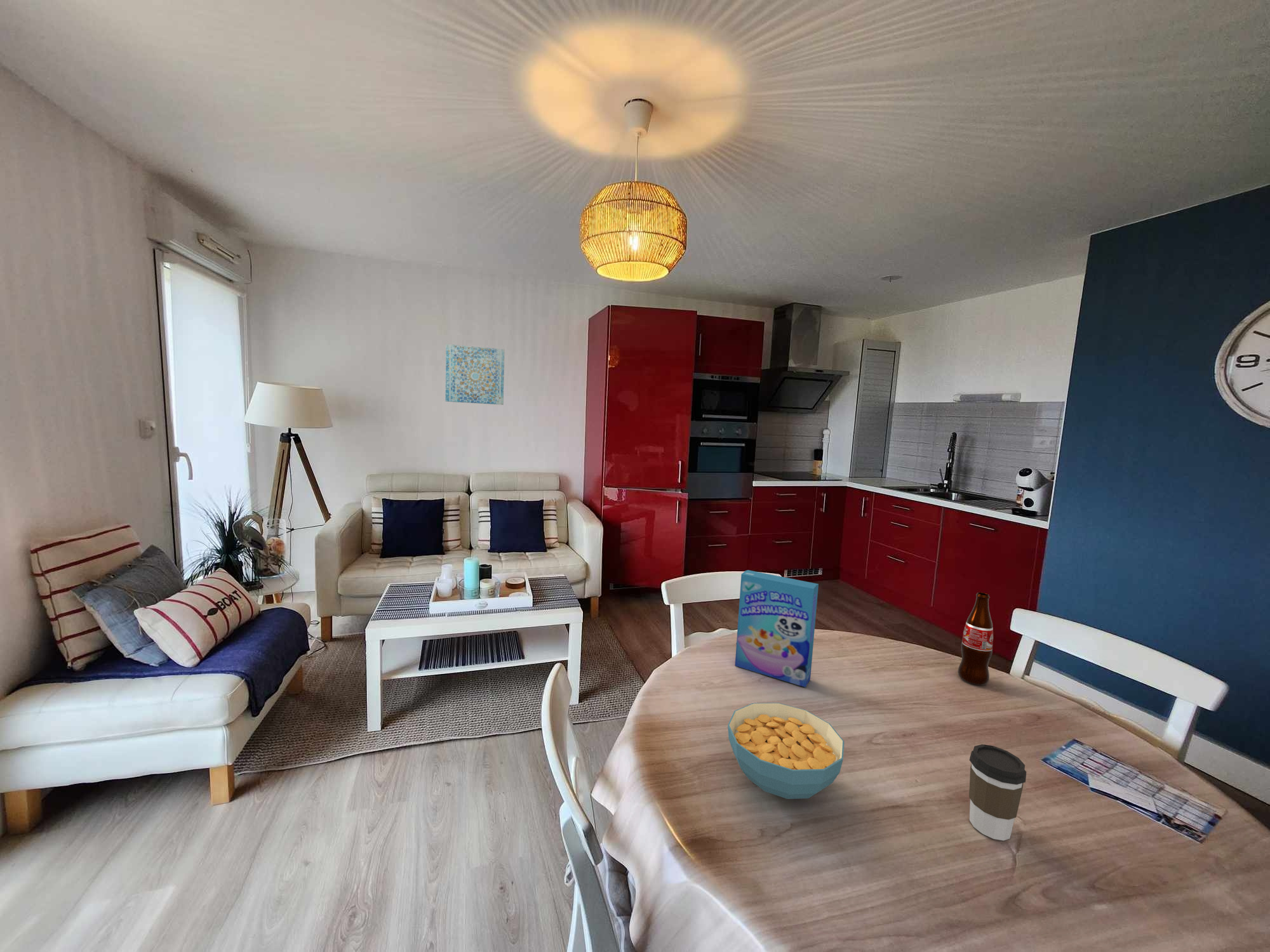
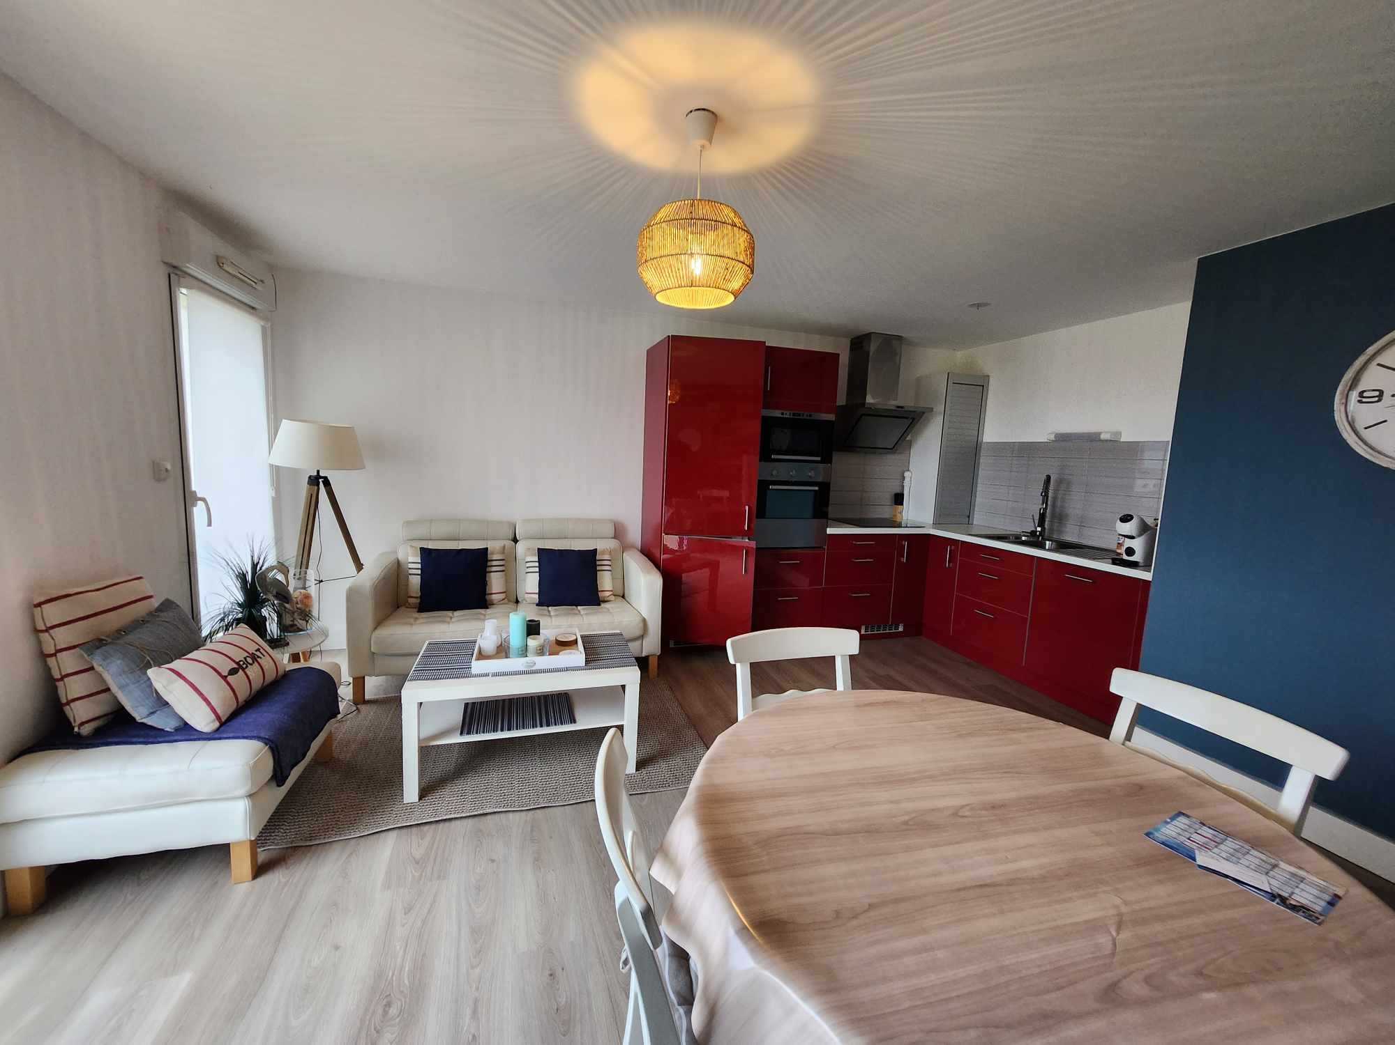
- bottle (977, 637)
- coffee cup (994, 792)
- cereal bowl (782, 758)
- cereal box (775, 625)
- wall art (475, 375)
